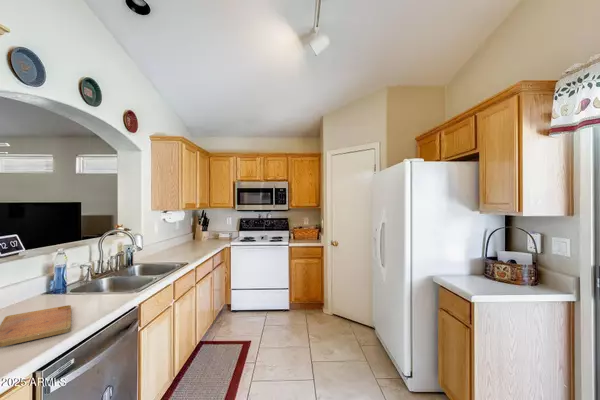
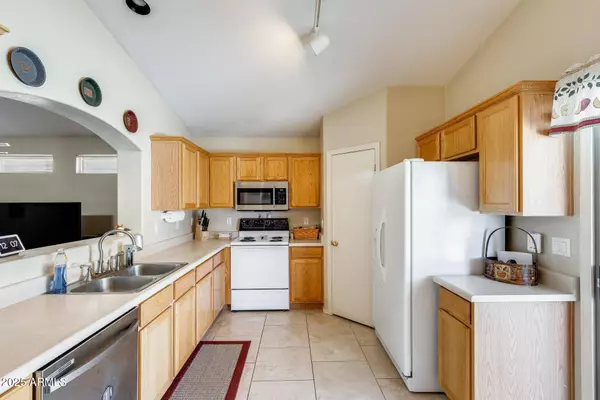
- cutting board (36, 323)
